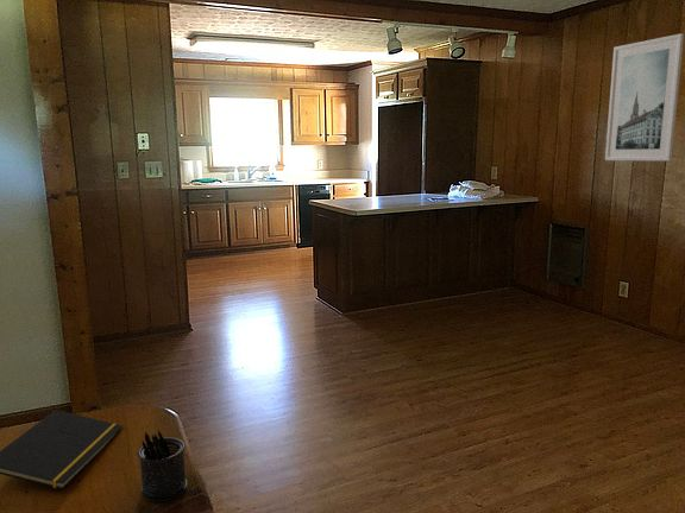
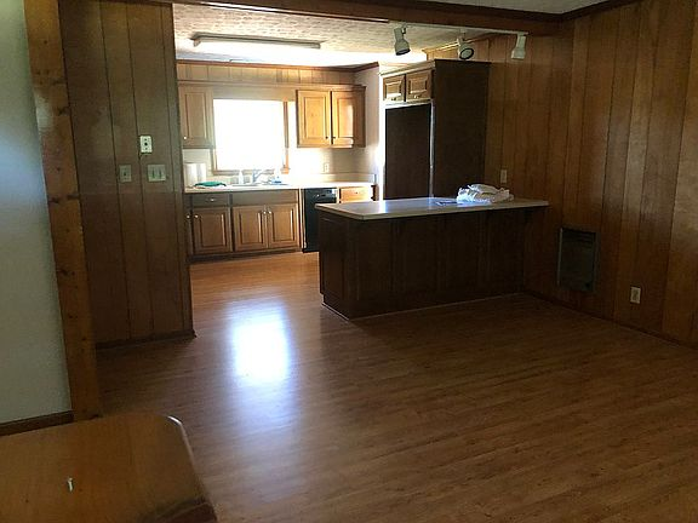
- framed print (641, 101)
- pen holder (162, 458)
- notepad (58, 445)
